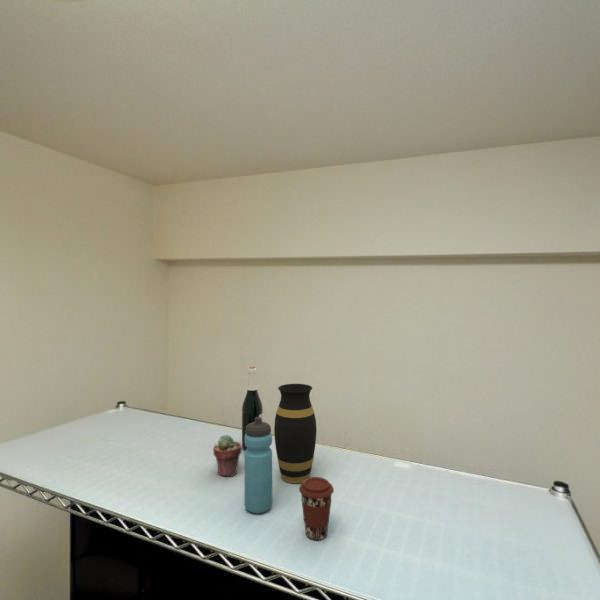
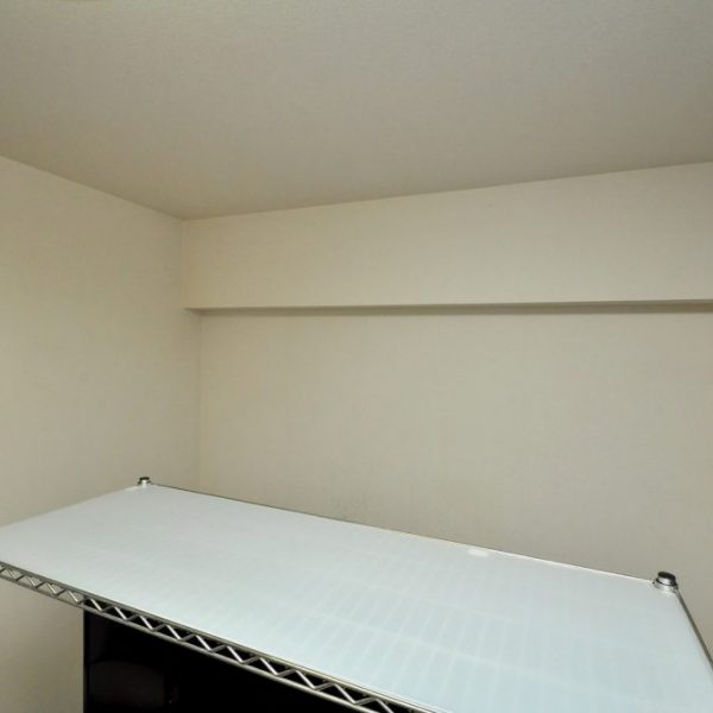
- wine bottle (252, 407)
- vase (295, 431)
- water bottle (258, 462)
- coffee cup (316, 508)
- potted succulent (227, 453)
